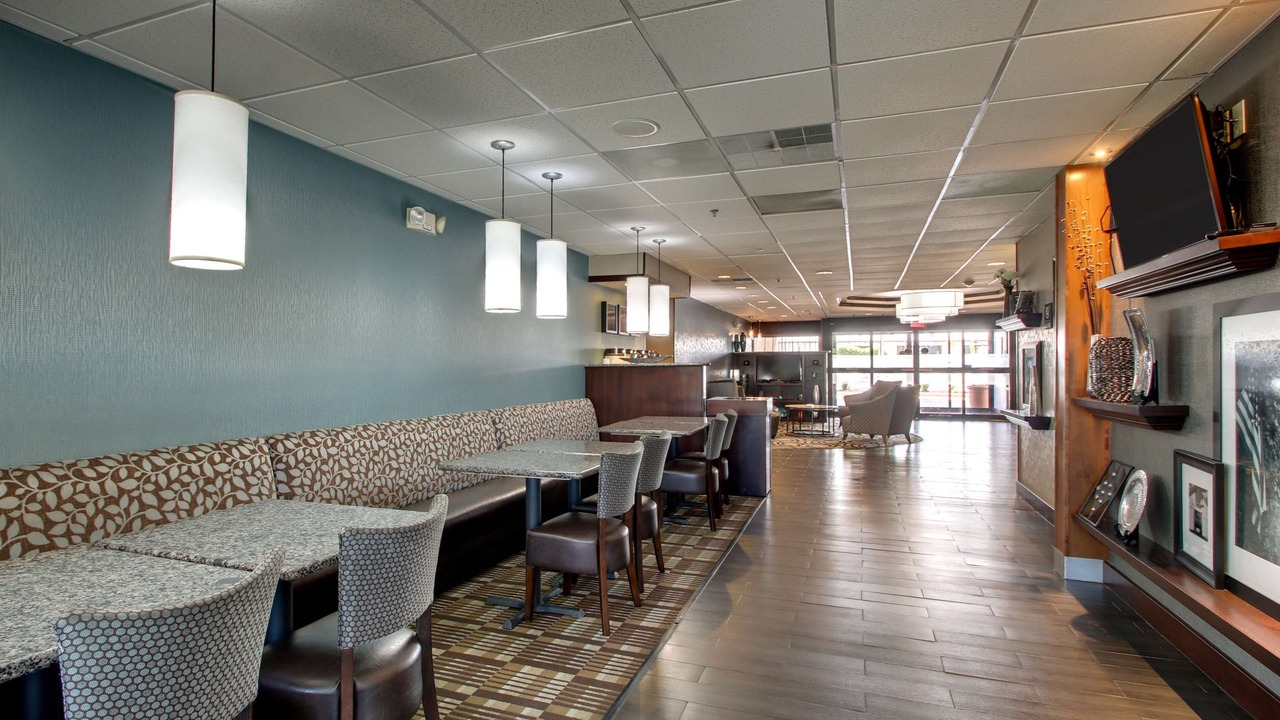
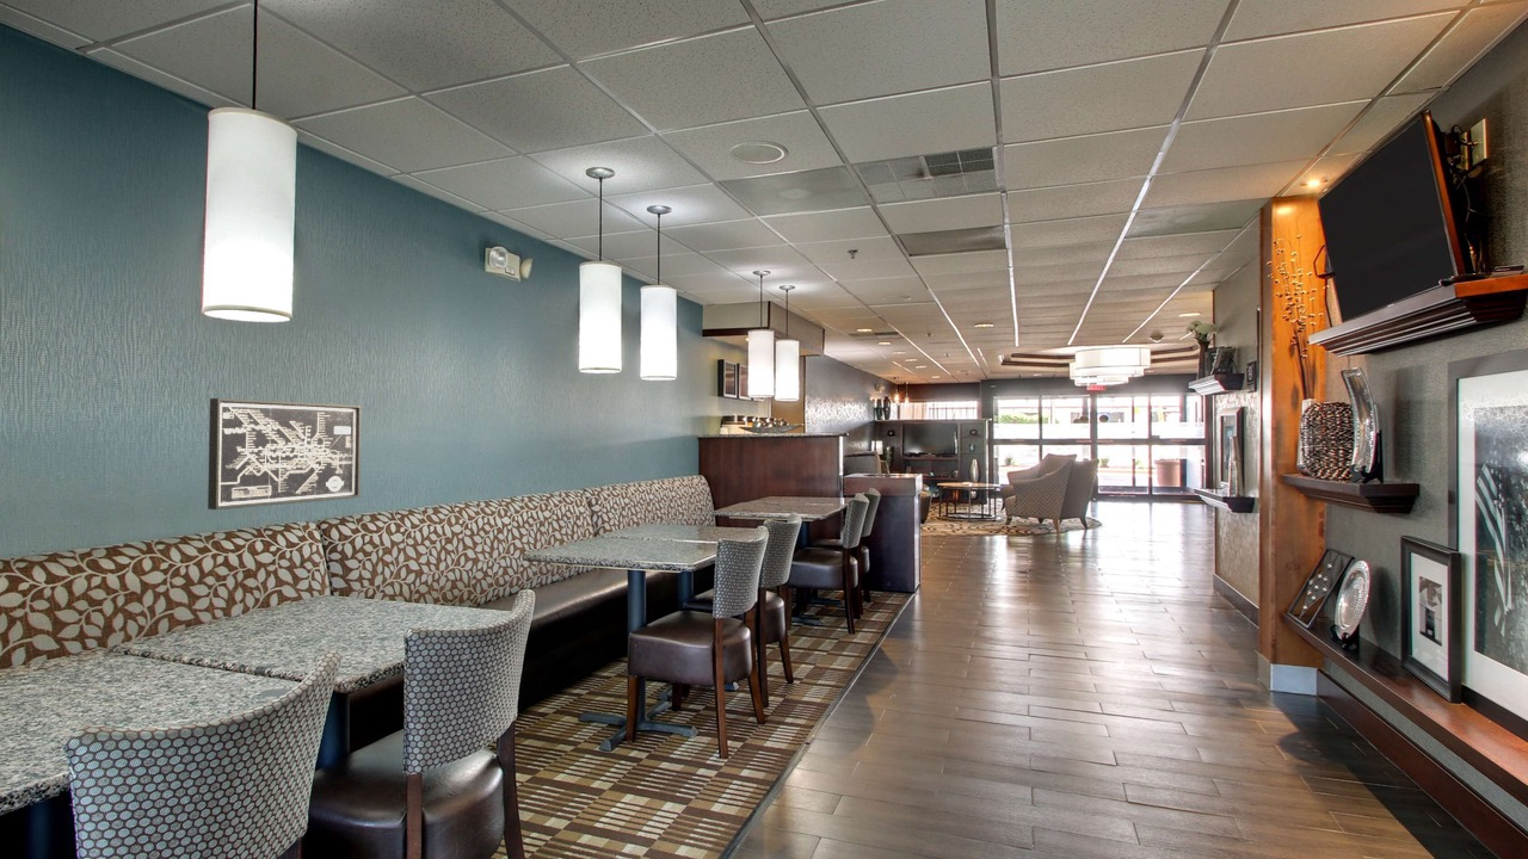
+ wall art (291, 452)
